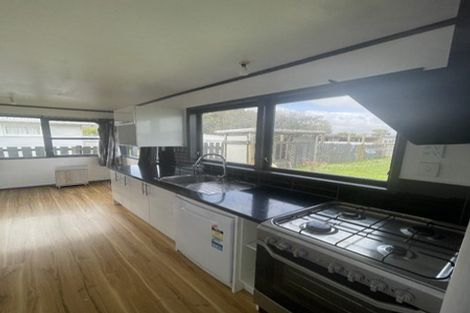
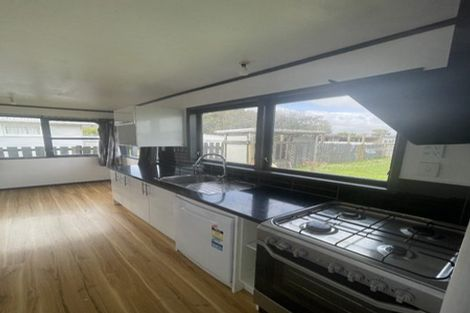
- storage bench (72, 176)
